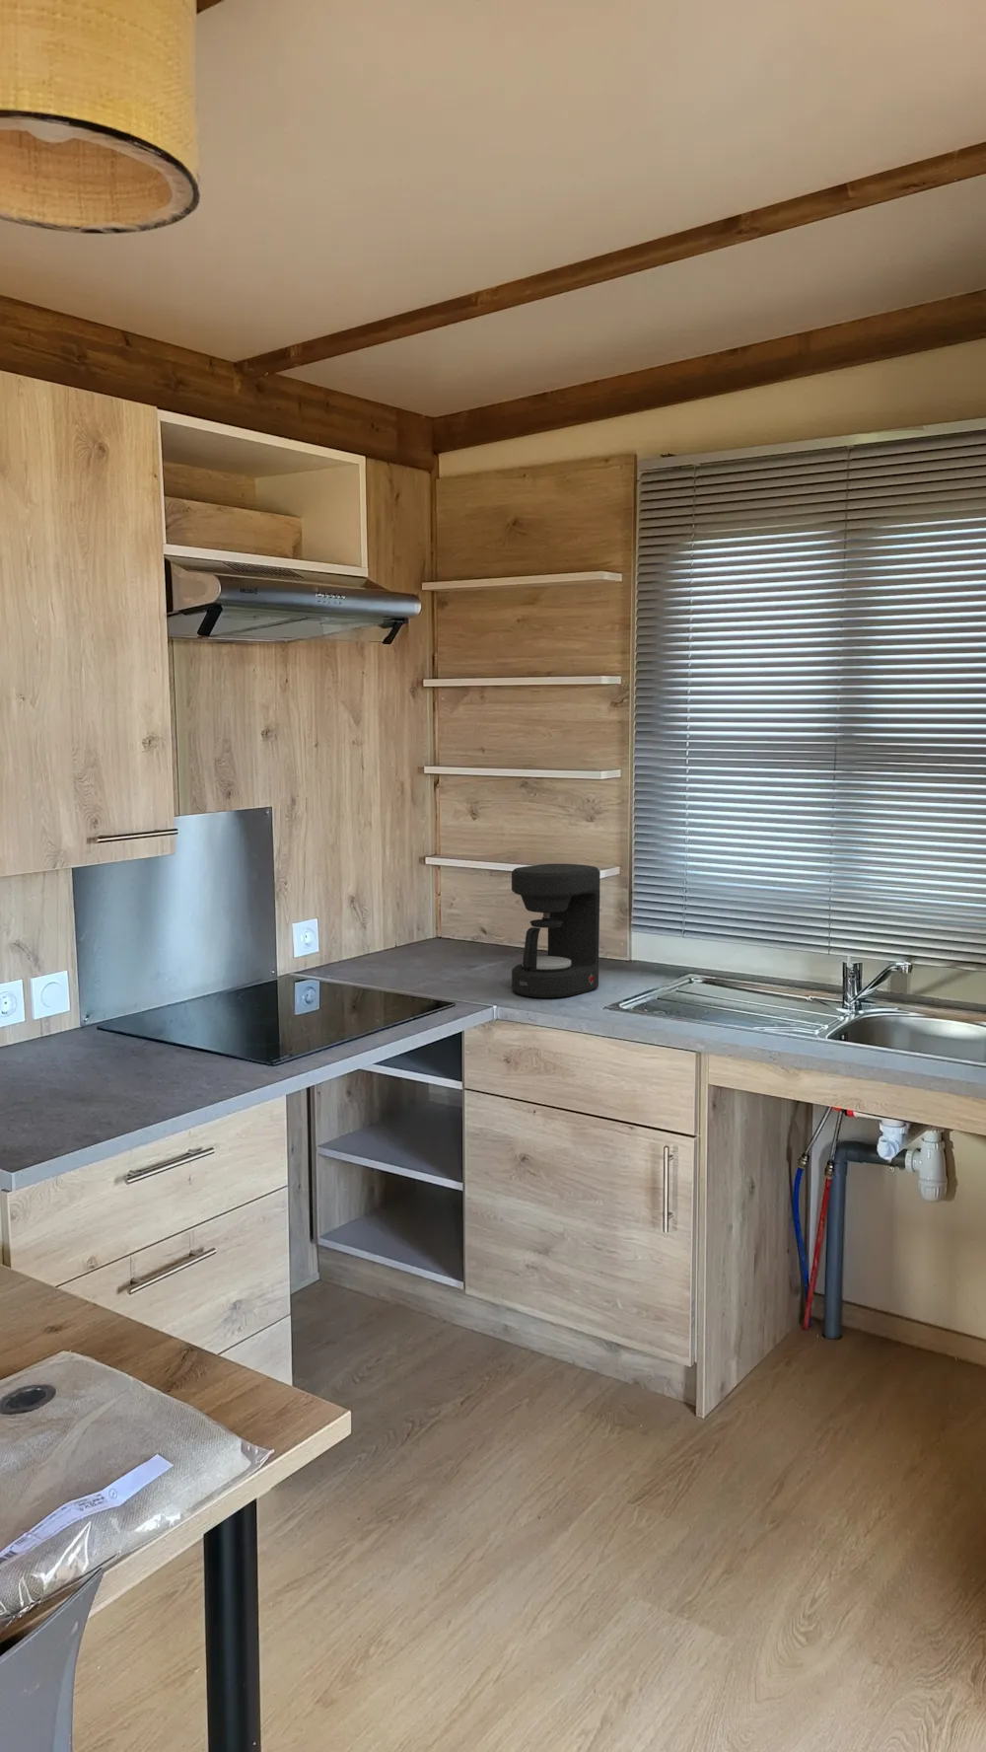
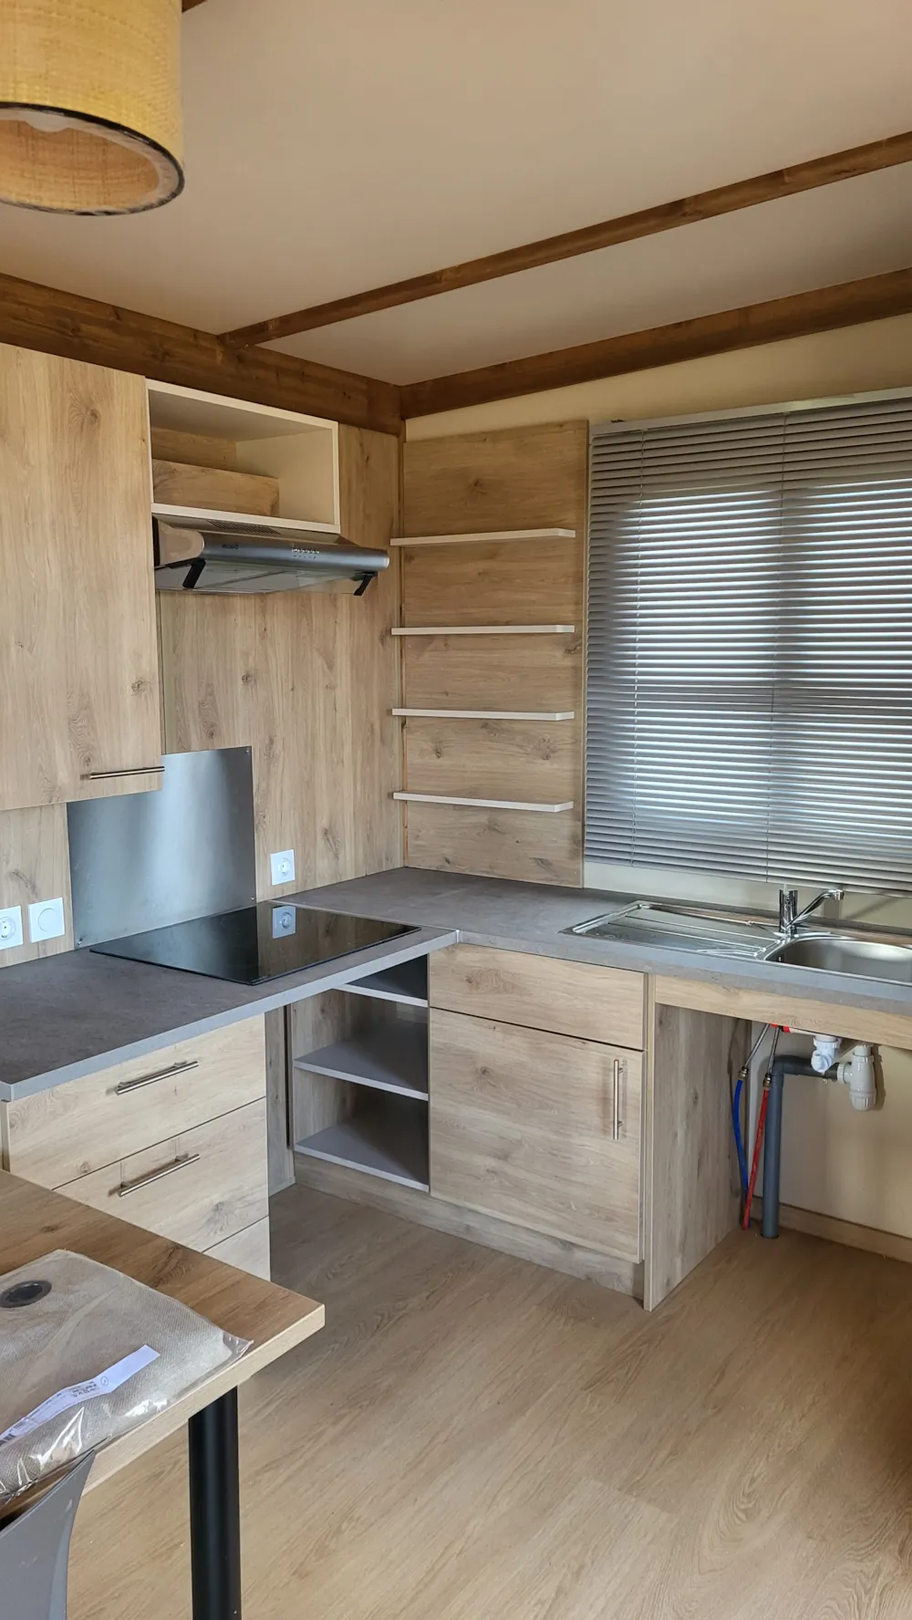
- coffee maker (554, 928)
